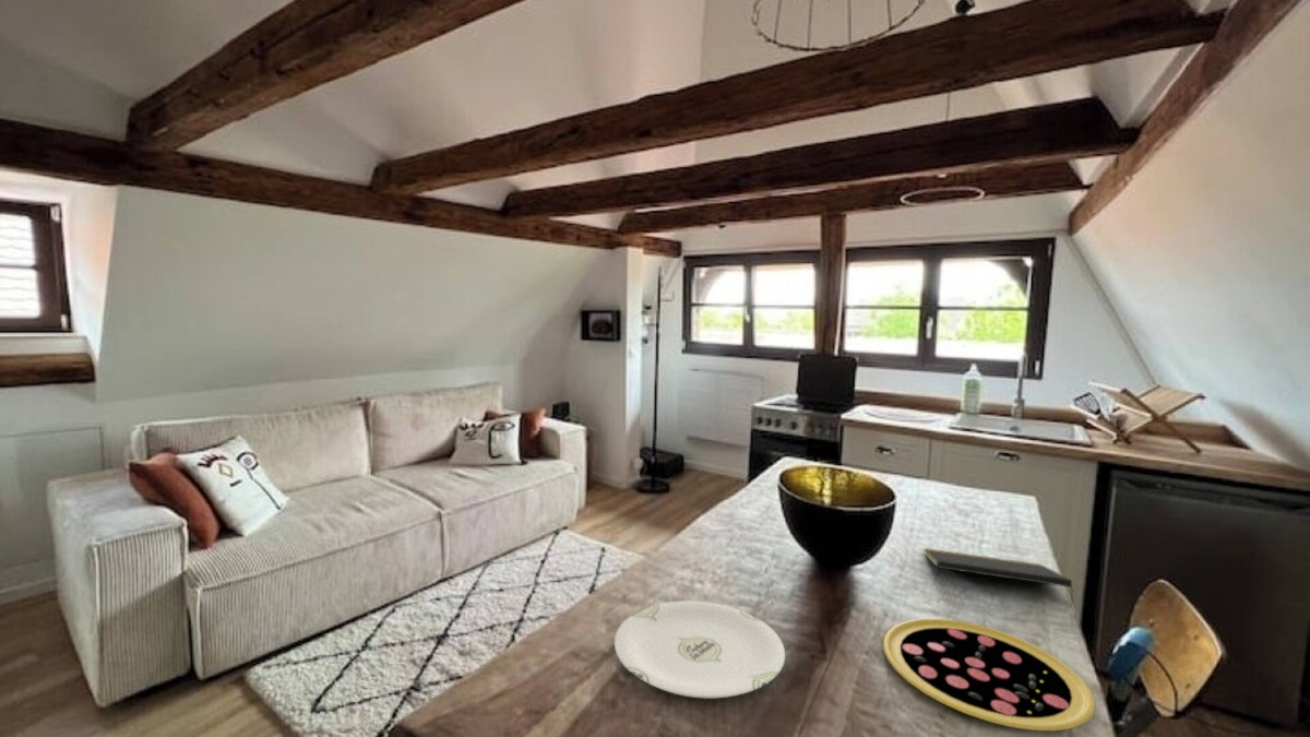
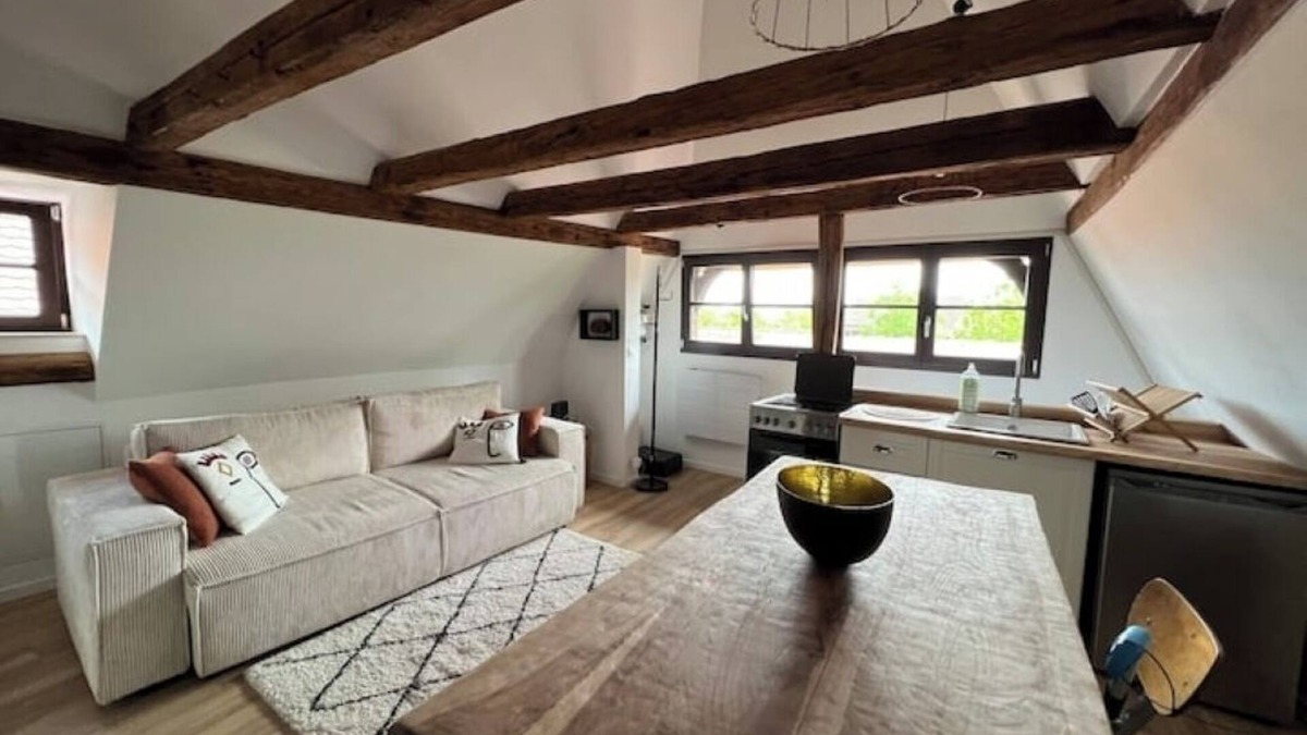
- plate (698, 647)
- notepad (990, 566)
- pizza (979, 667)
